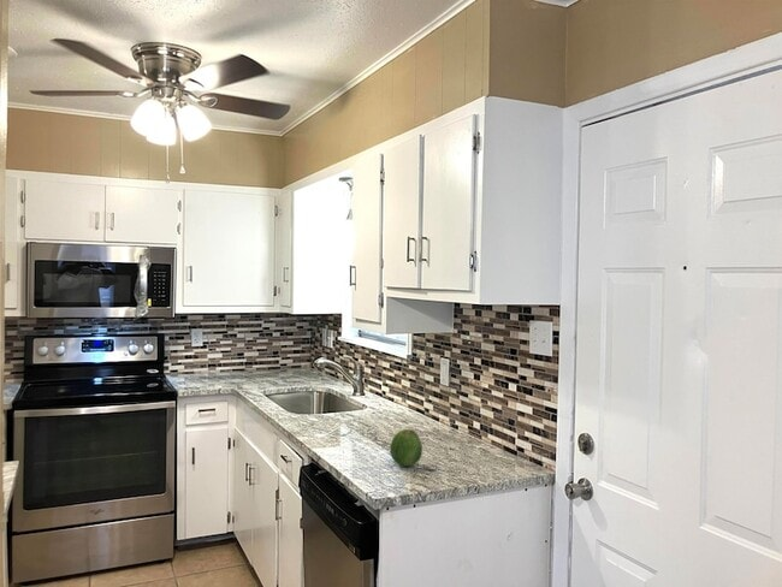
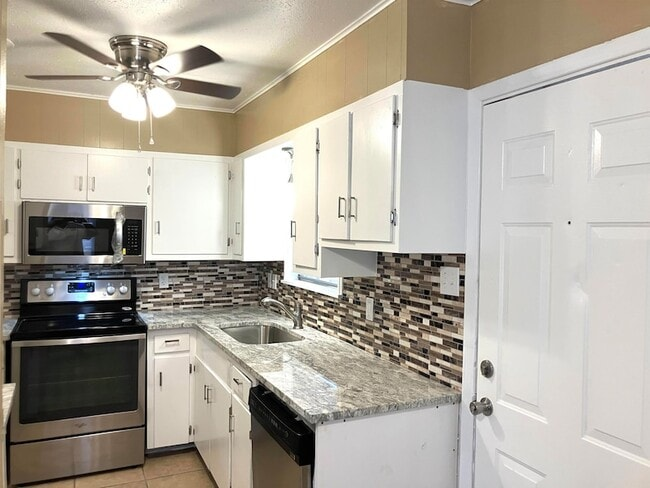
- fruit (405, 446)
